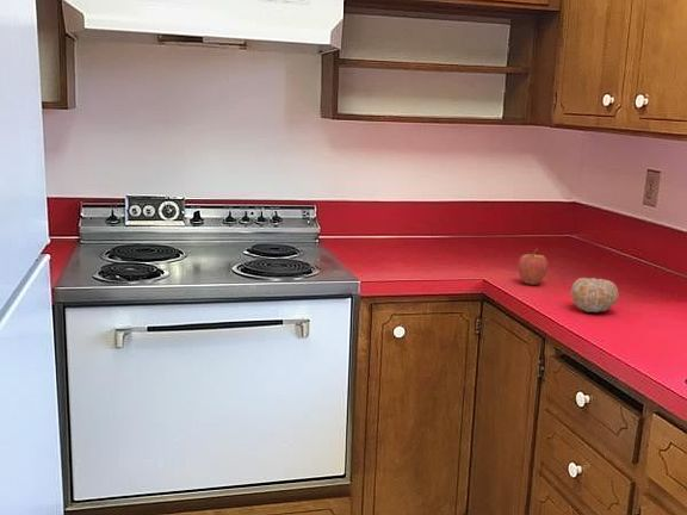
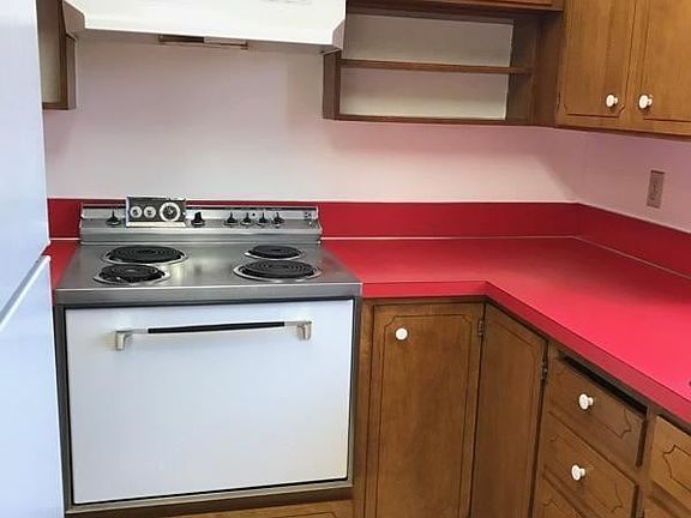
- fruit (593, 294)
- fruit (532, 266)
